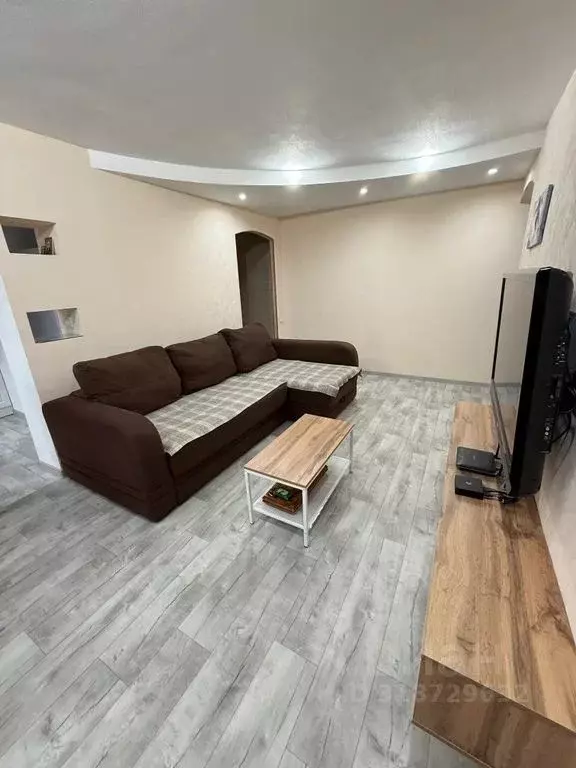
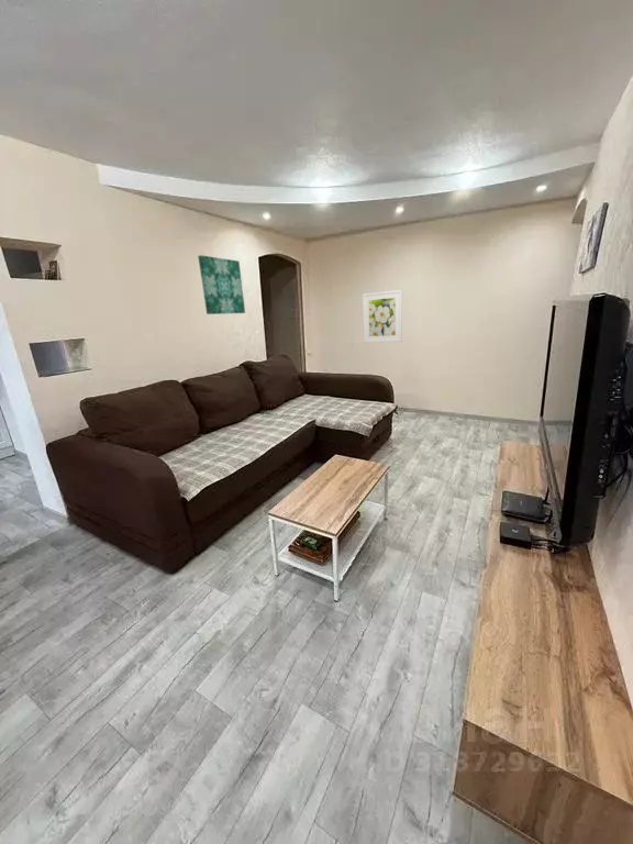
+ wall art (223, 286)
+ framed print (381, 318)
